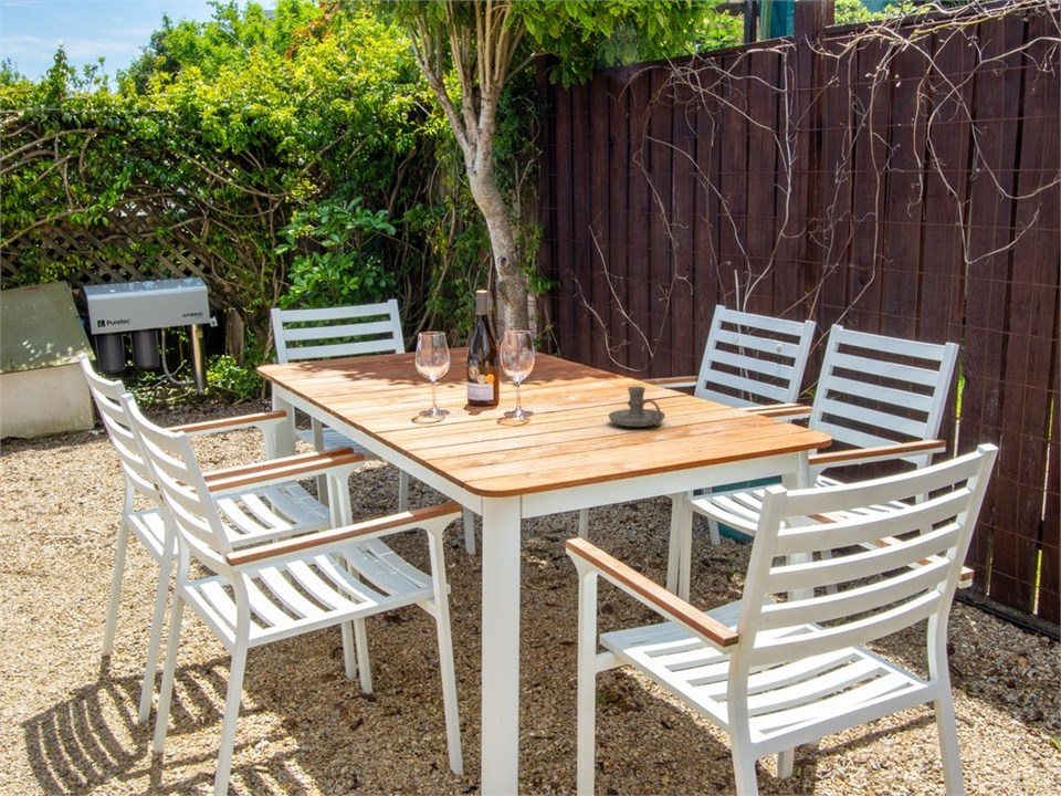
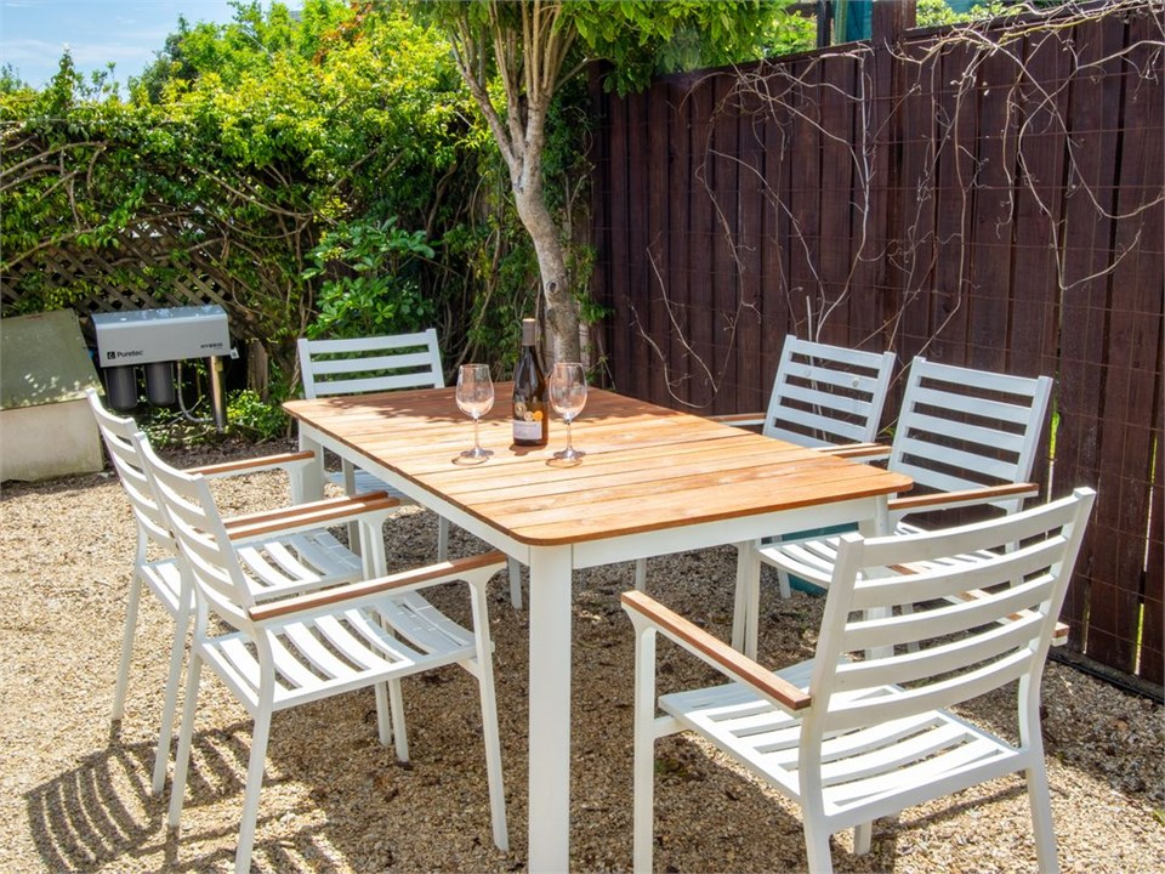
- candle holder (640, 407)
